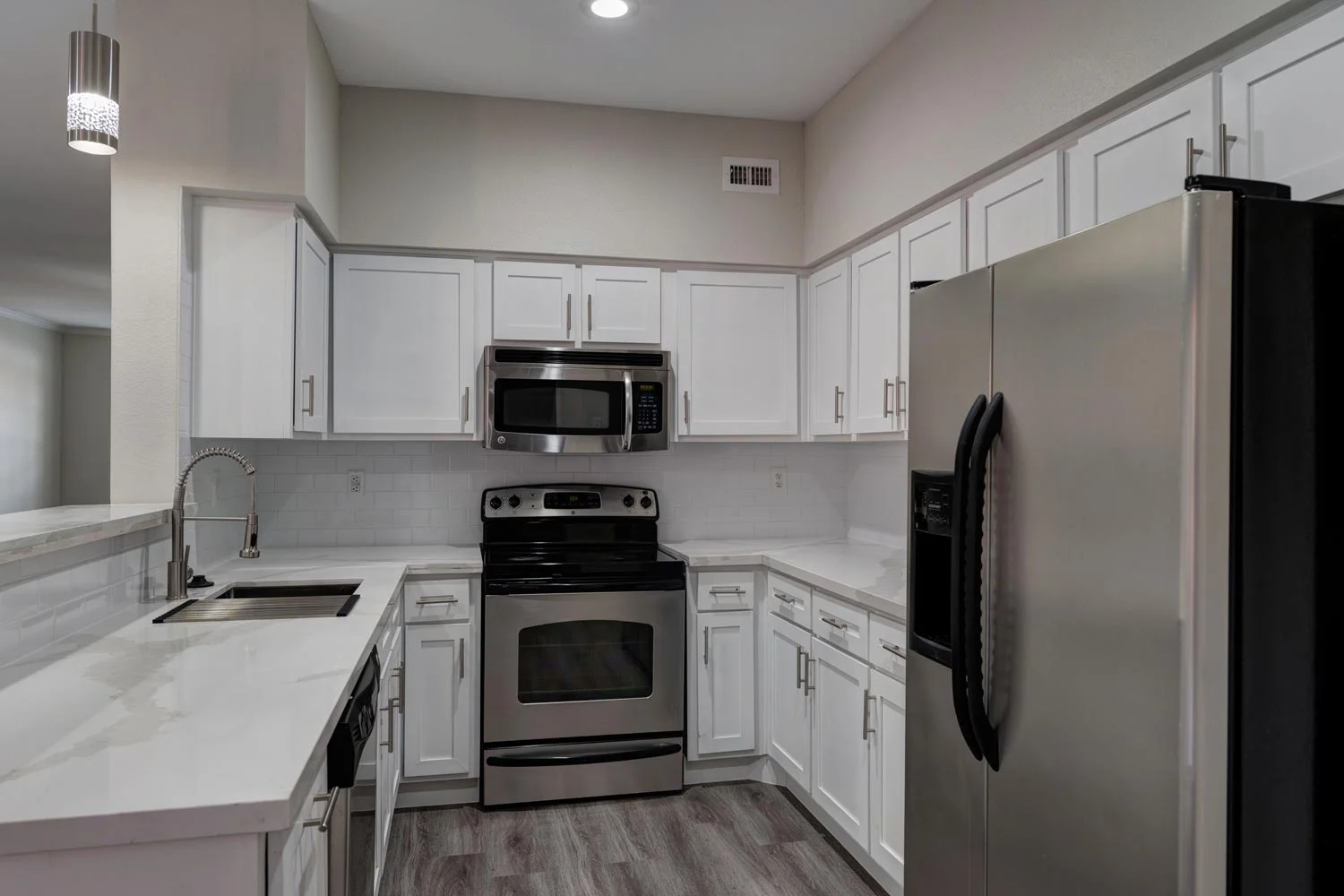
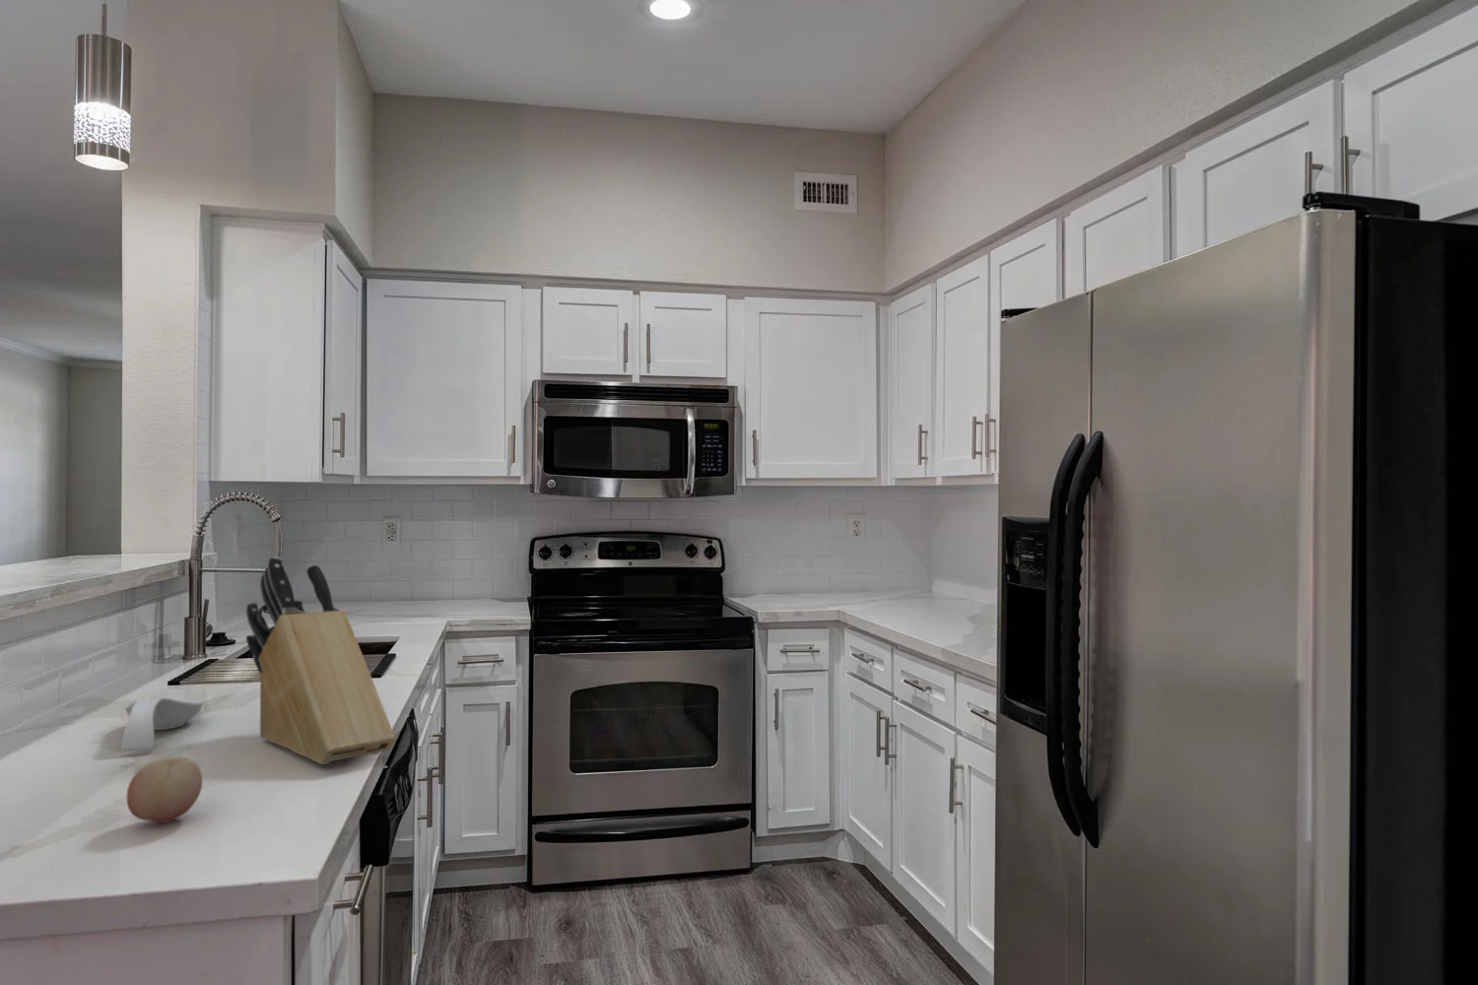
+ spoon rest (156, 713)
+ knife block (315, 650)
+ fruit (165, 790)
